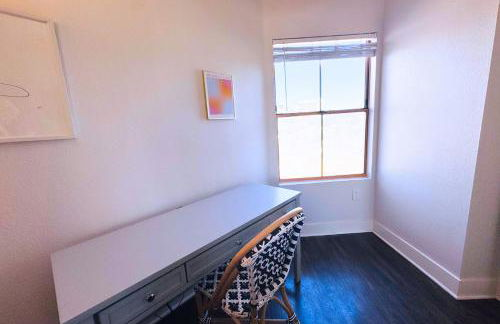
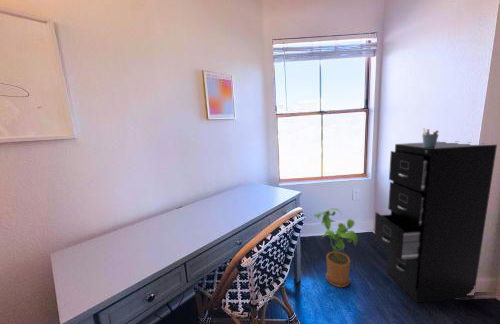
+ pen holder (429, 137)
+ filing cabinet (422, 219)
+ house plant (339, 245)
